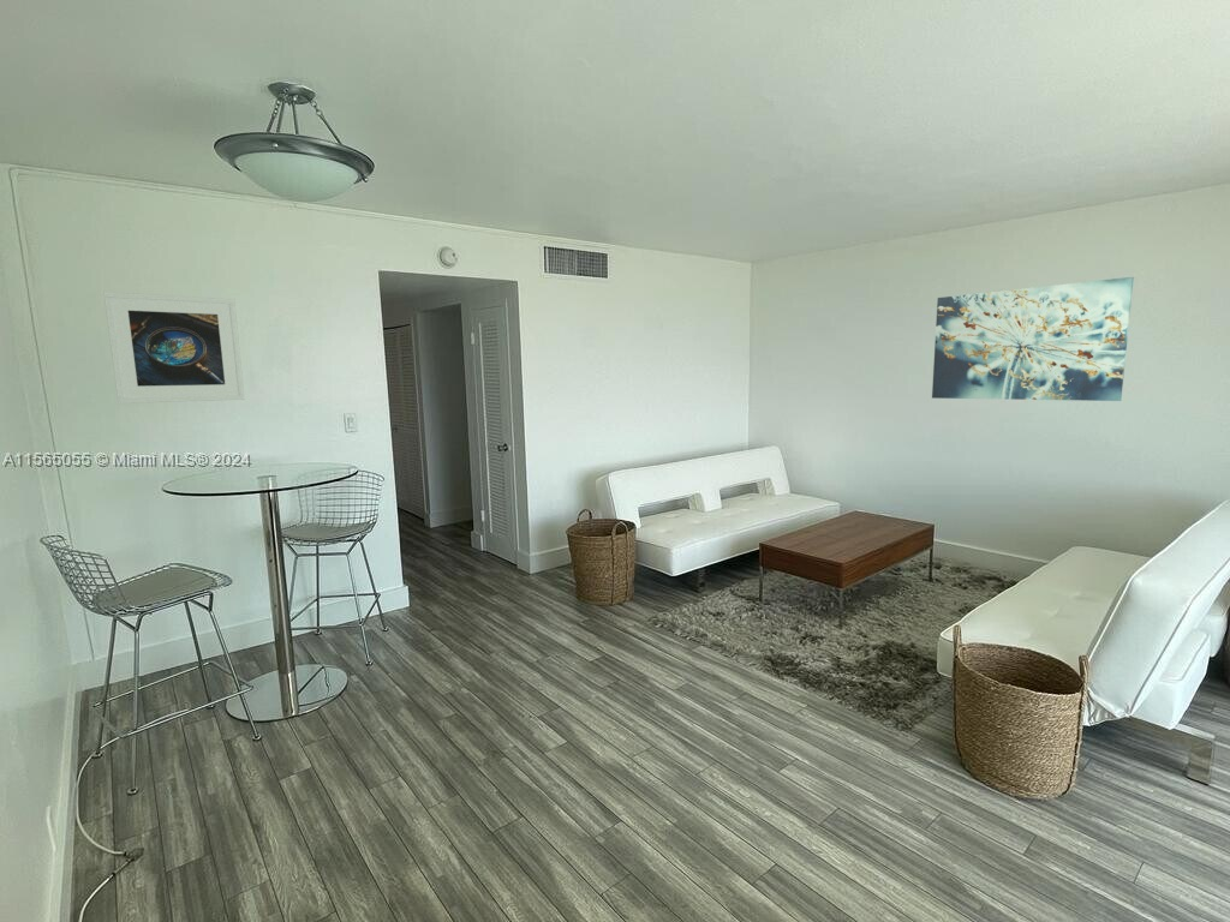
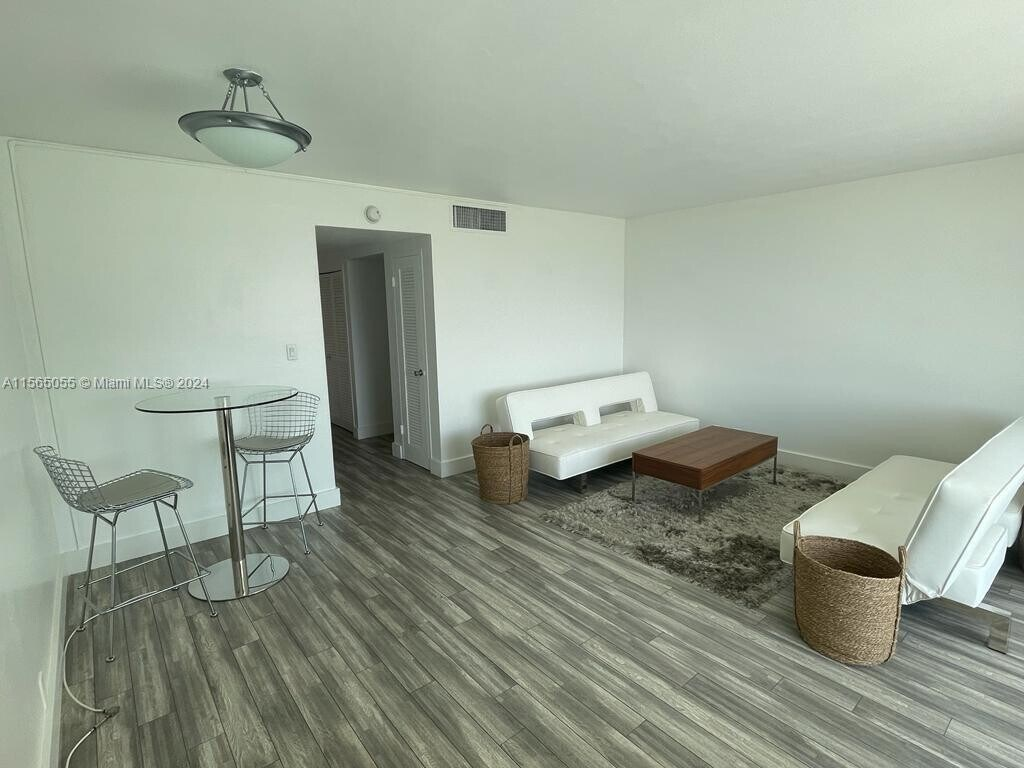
- wall art (1021, 345)
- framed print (178, 348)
